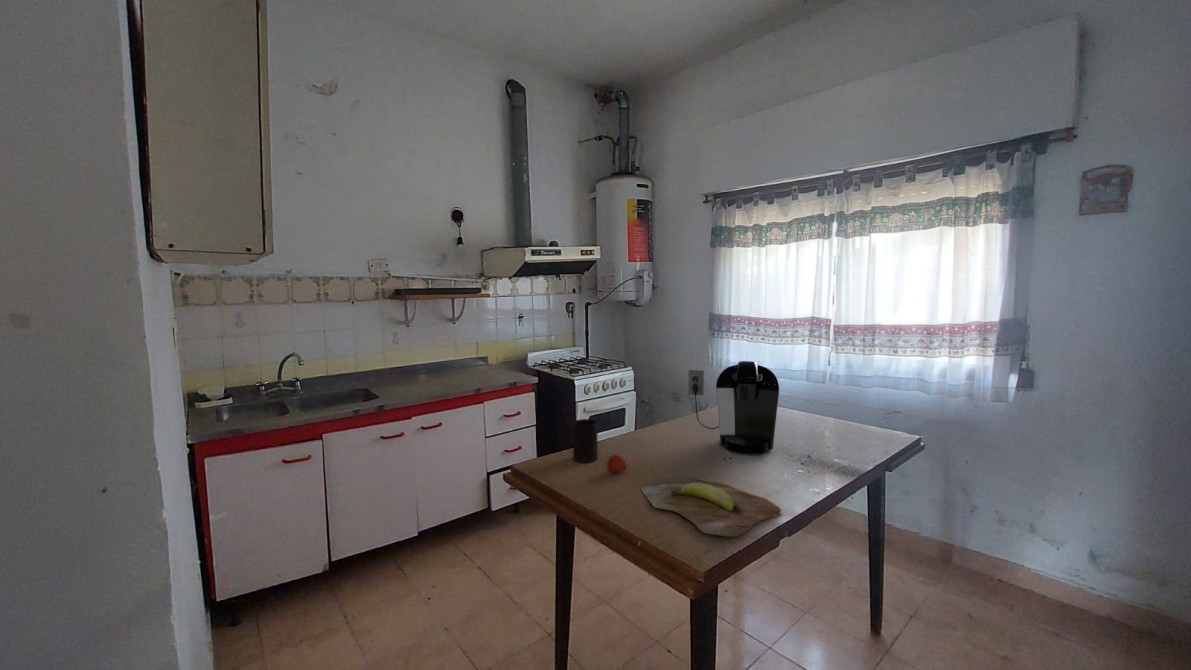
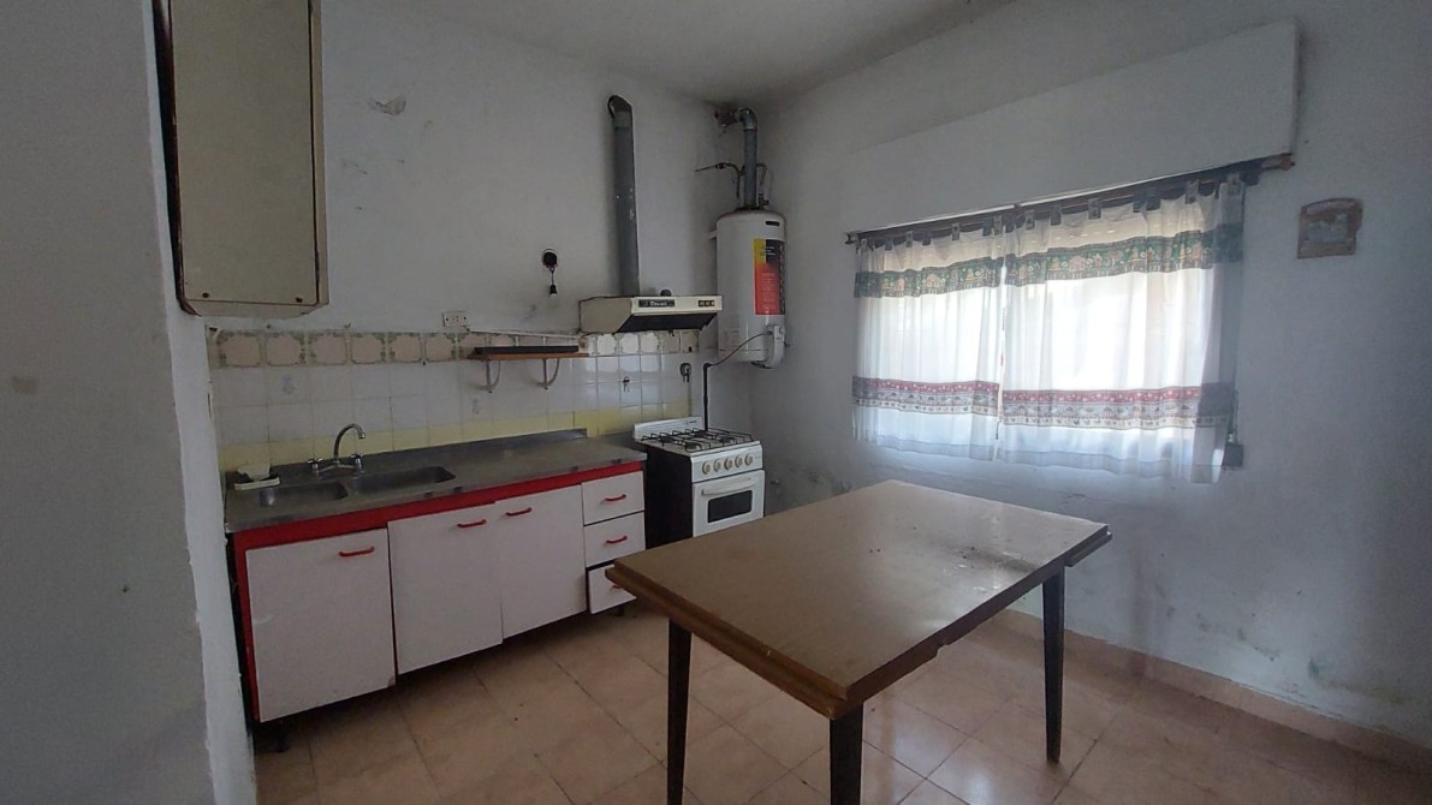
- cup (585, 440)
- coffee maker (729, 402)
- cutting board (705, 495)
- fruit (616, 464)
